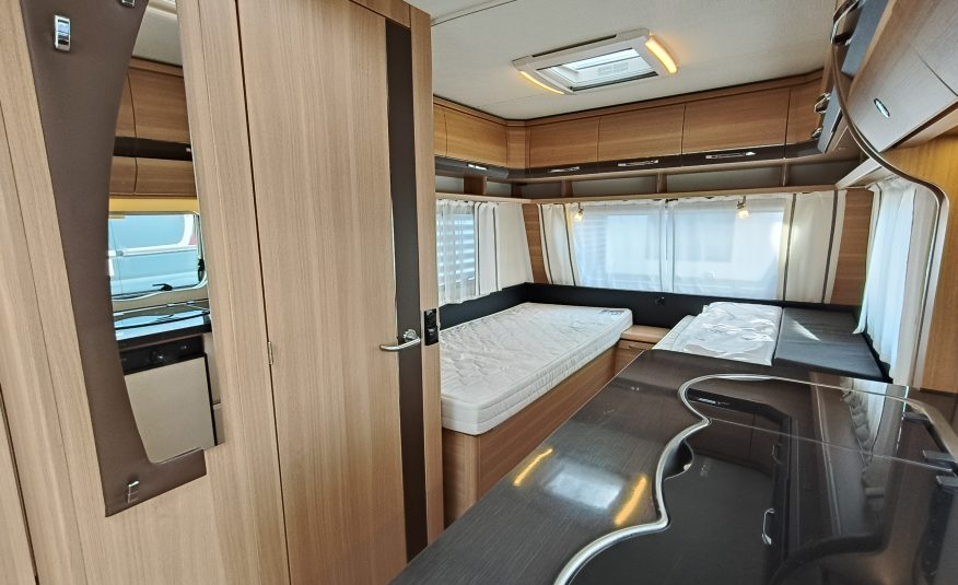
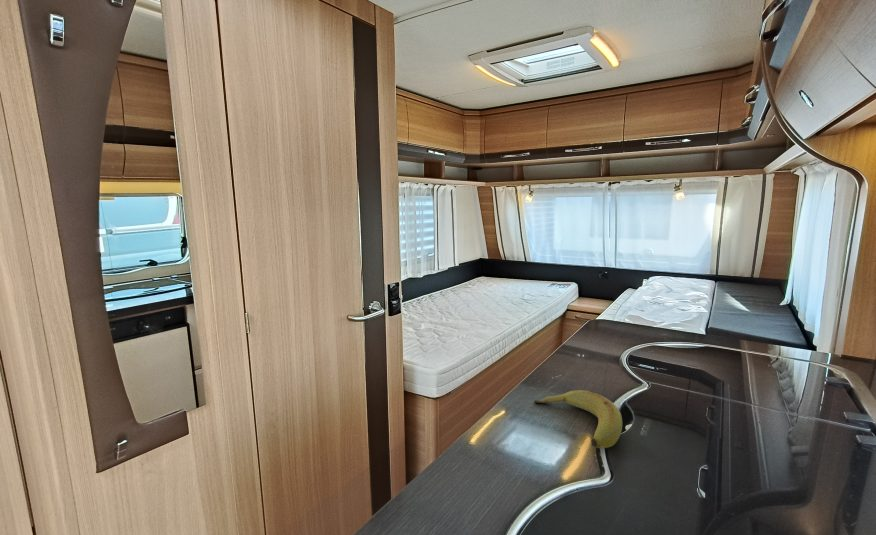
+ banana (576, 406)
